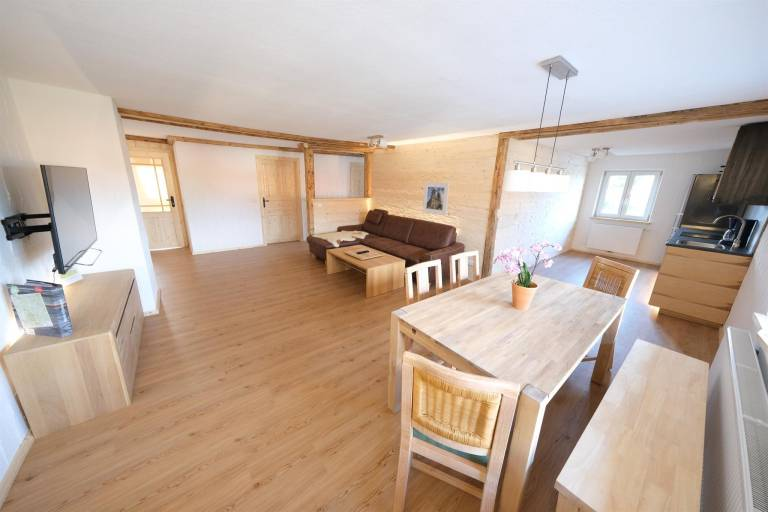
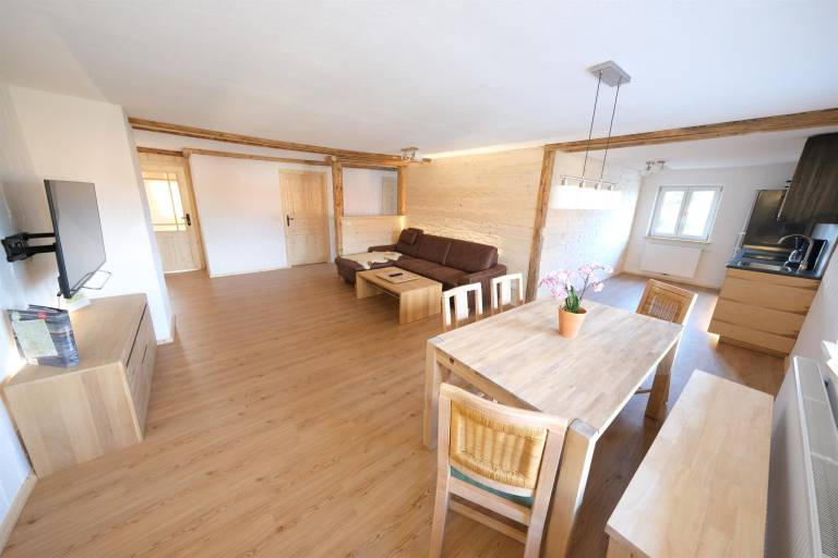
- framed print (435, 198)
